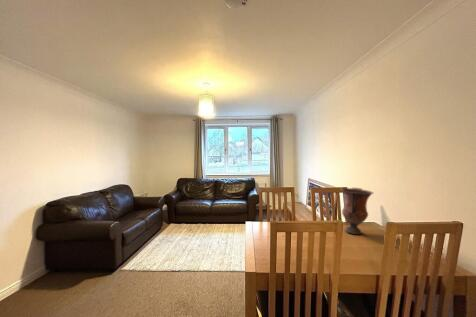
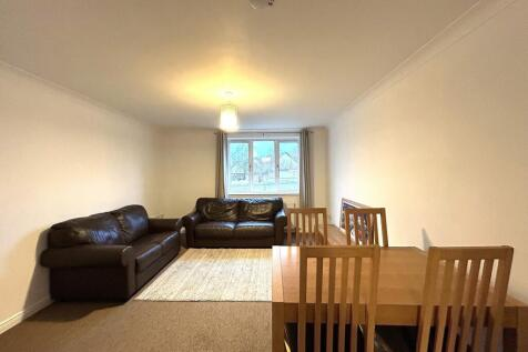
- vase (356, 210)
